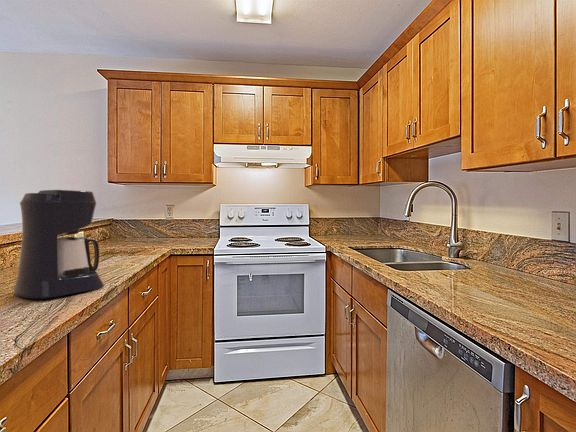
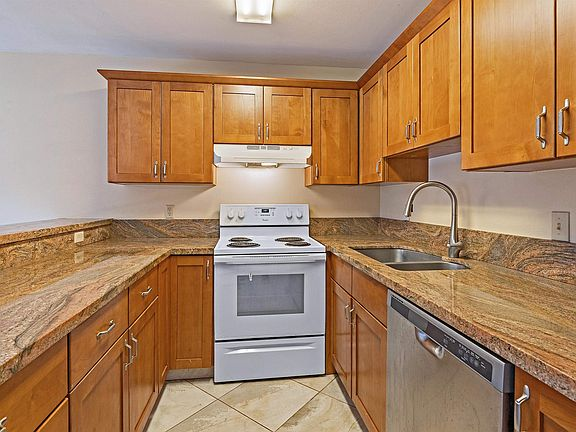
- coffee maker (59, 240)
